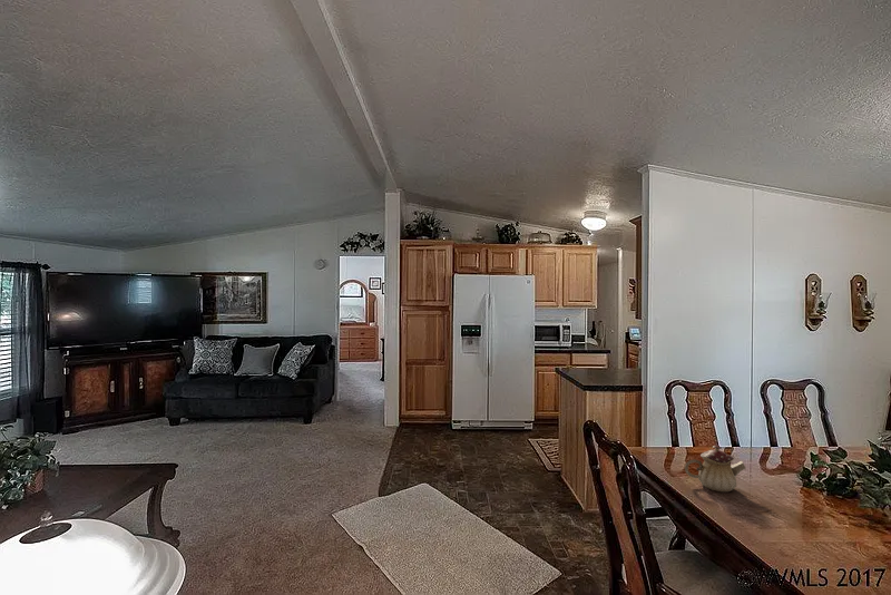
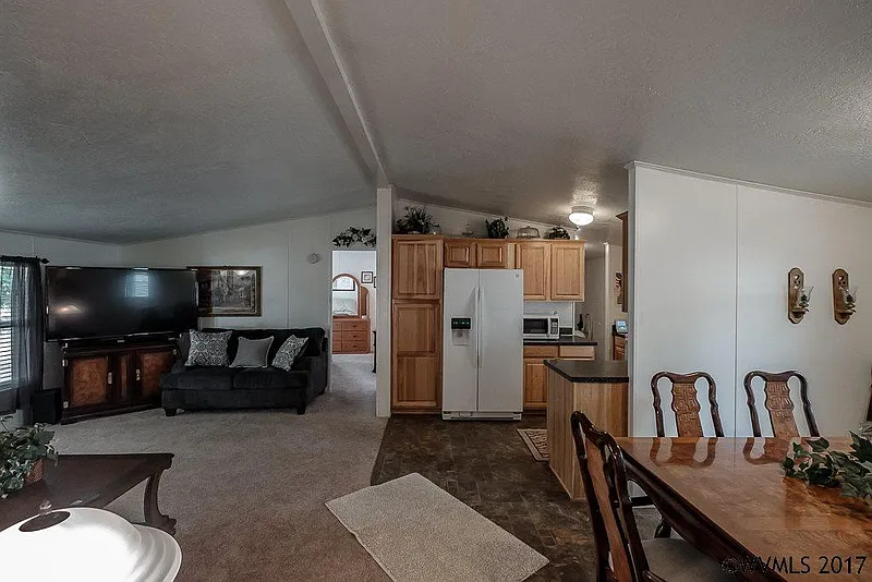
- teapot (714, 465)
